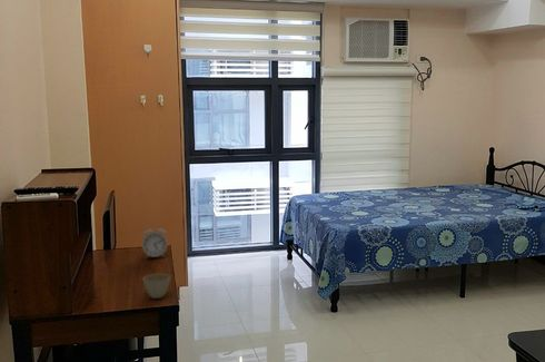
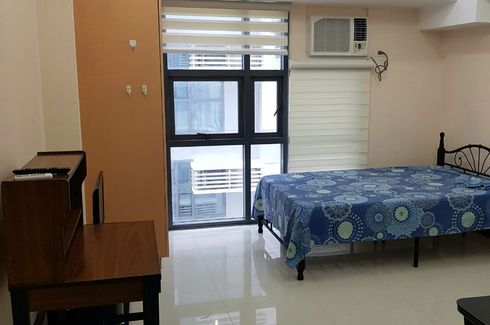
- alarm clock (153, 241)
- flower pot (157, 286)
